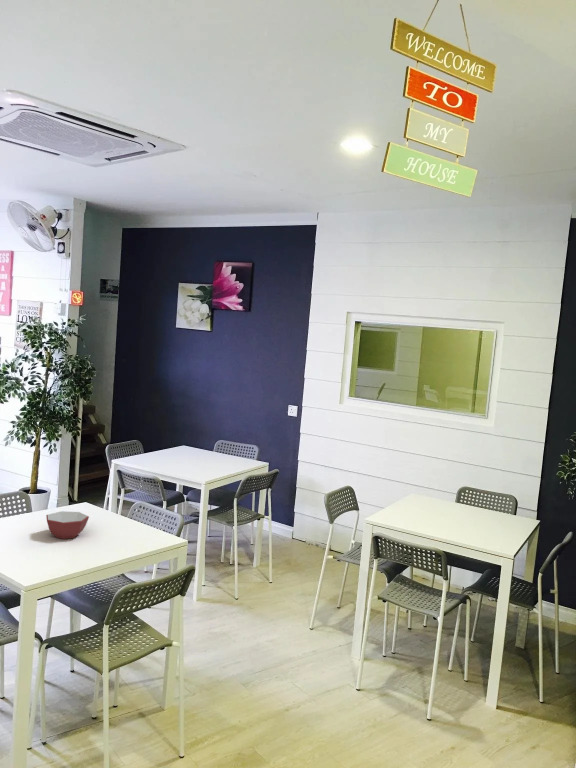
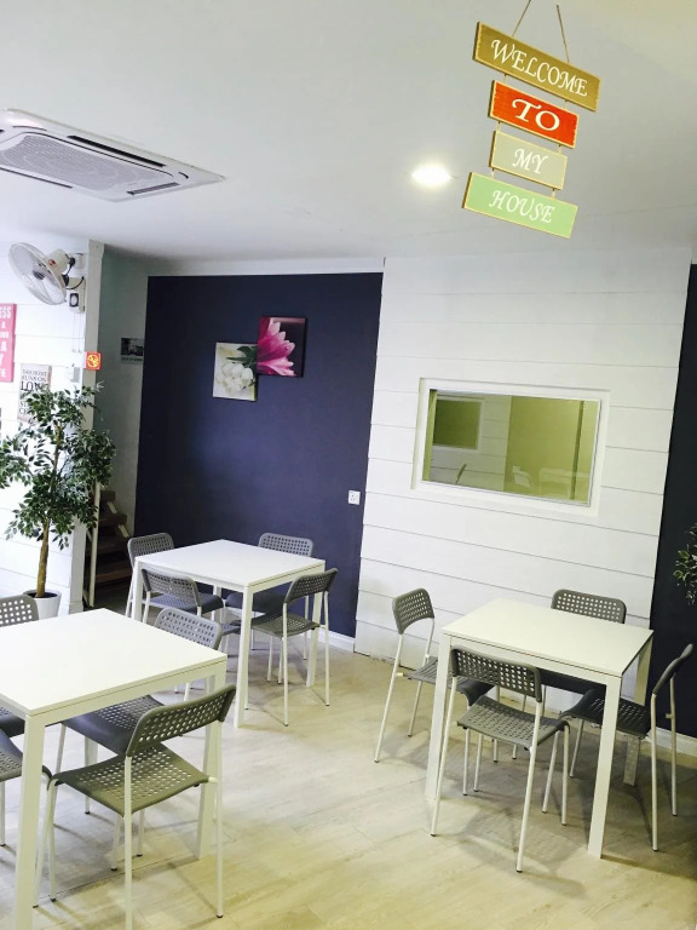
- bowl (67, 525)
